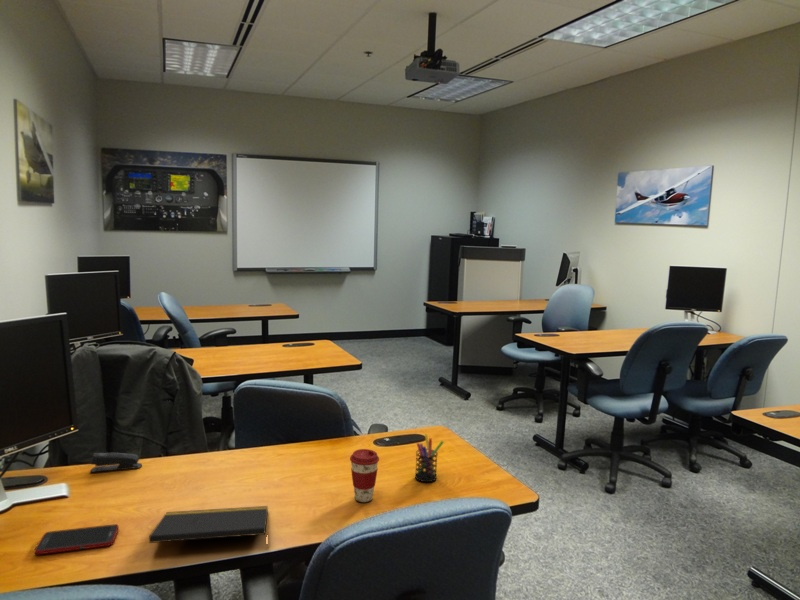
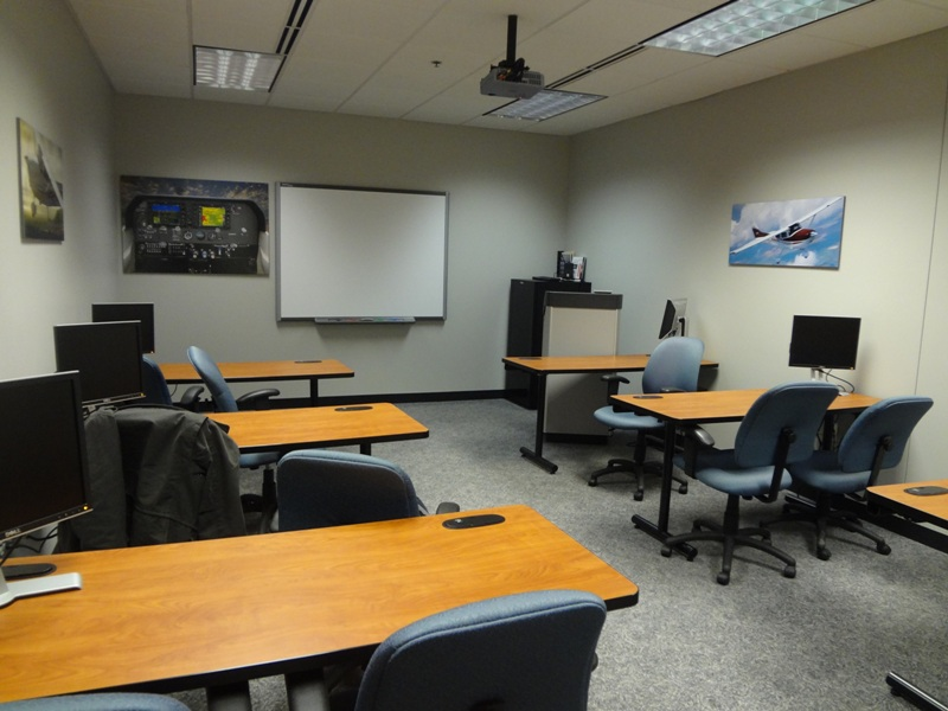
- pen holder (429, 456)
- stapler (116, 460)
- notepad (213, 522)
- coffee cup (364, 475)
- cell phone (78, 539)
